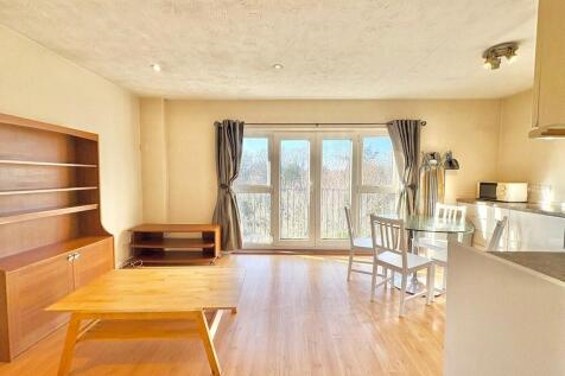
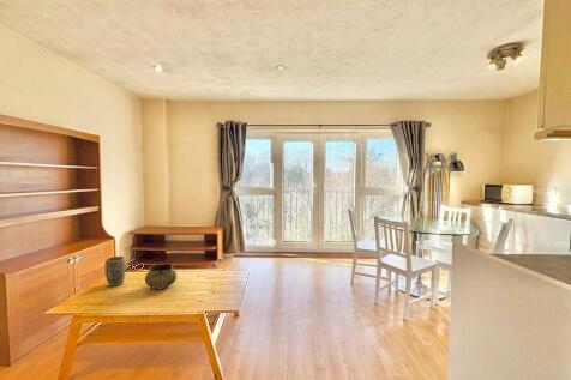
+ plant pot (115, 271)
+ decorative bowl (161, 276)
